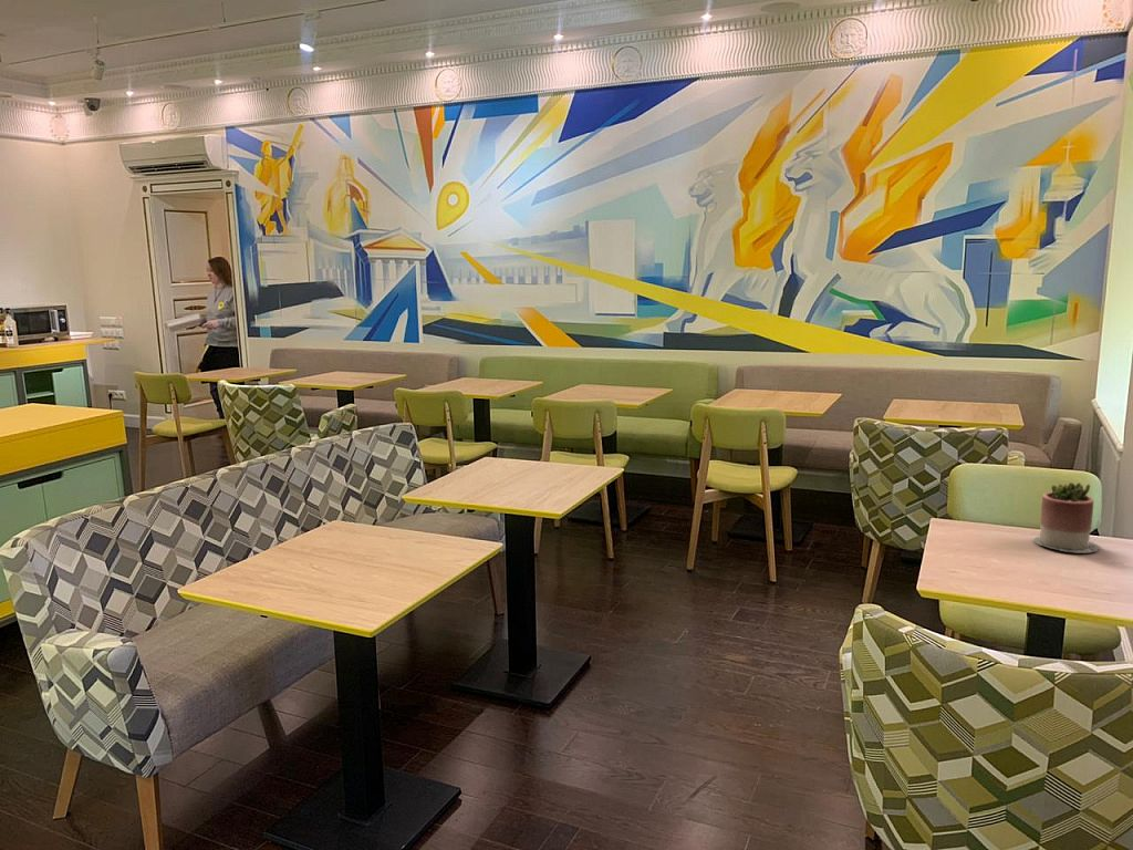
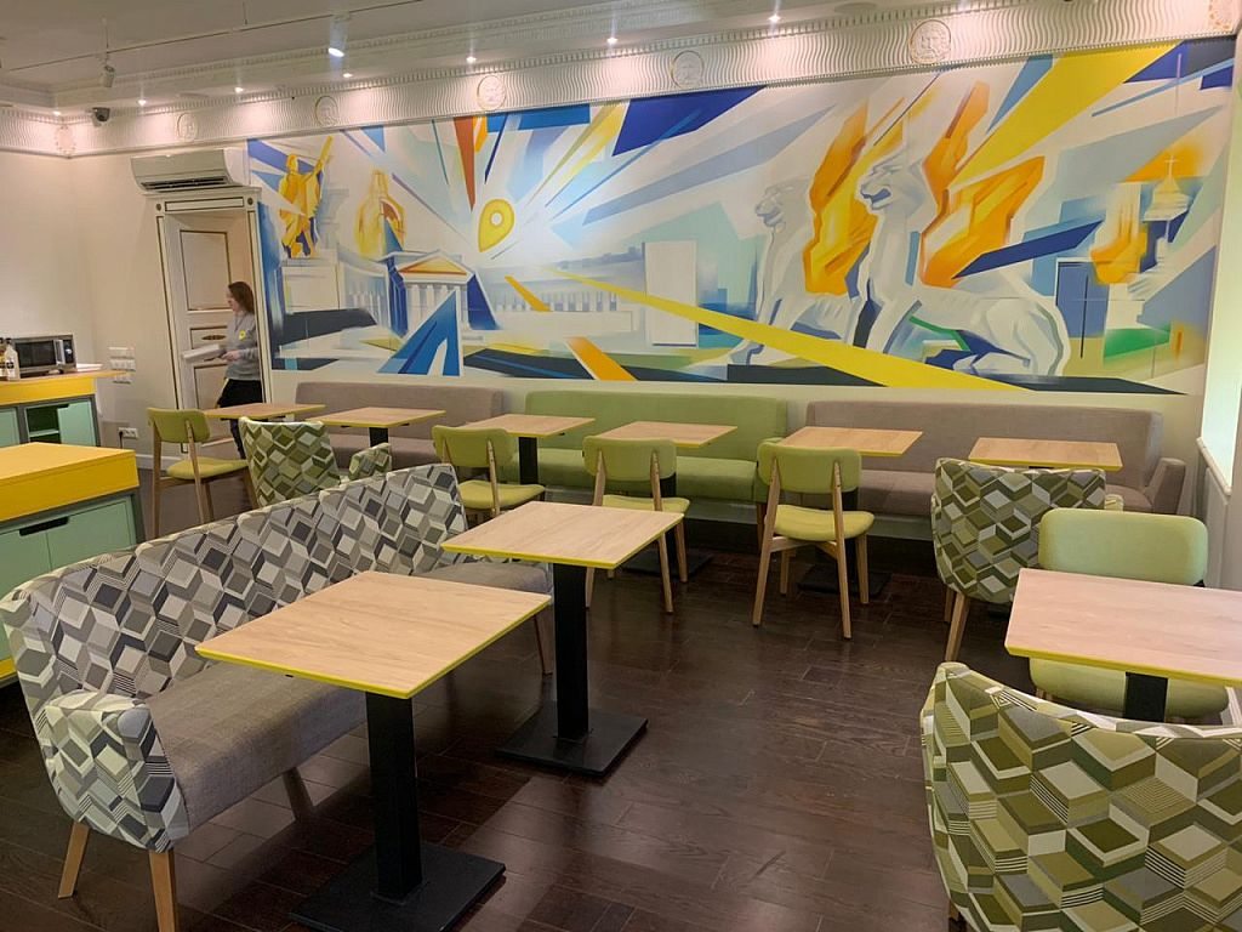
- succulent planter (1069, 514)
